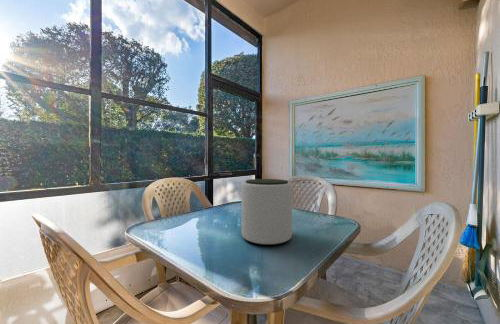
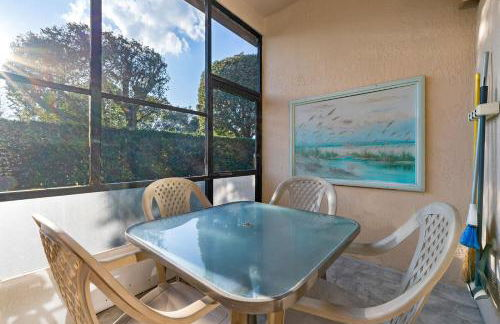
- plant pot (266, 208)
